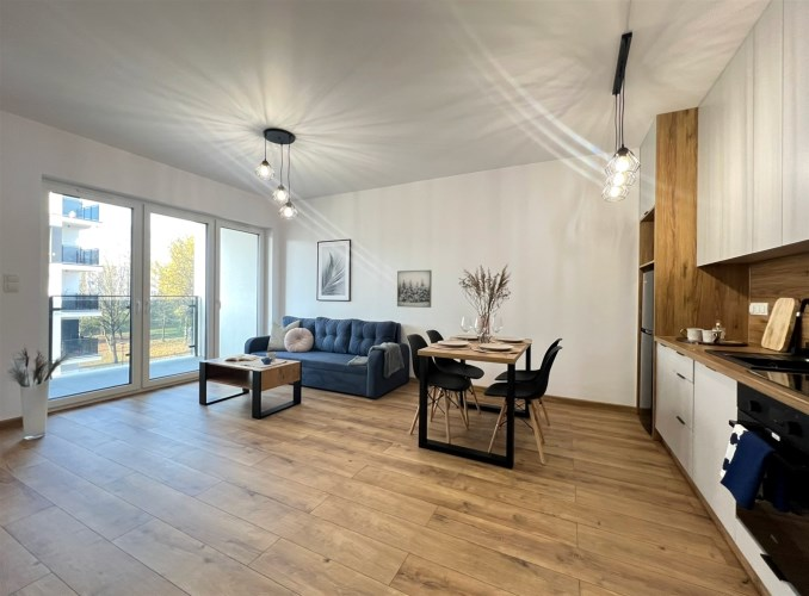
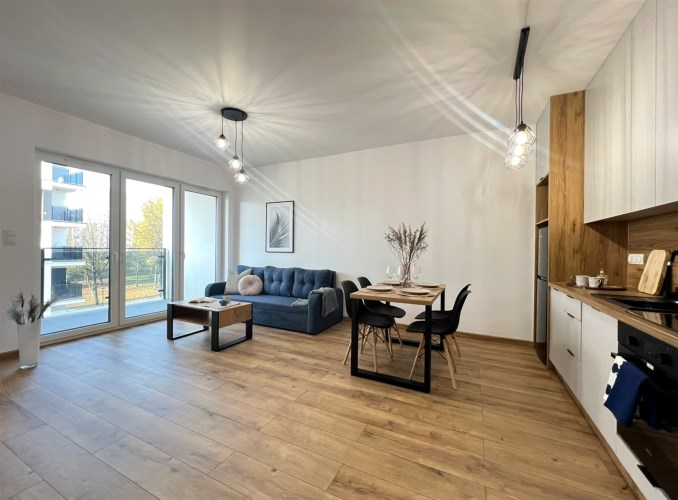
- wall art (413, 288)
